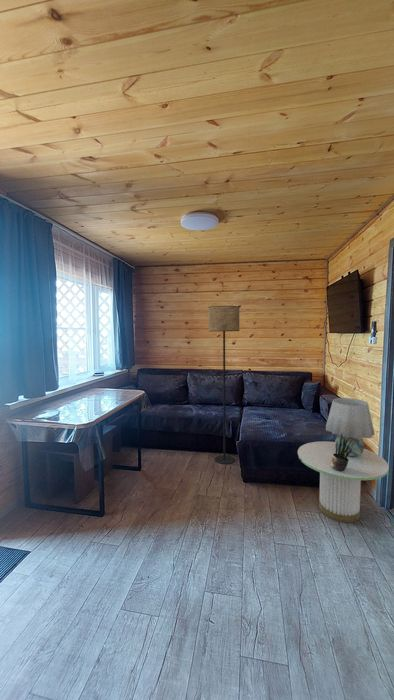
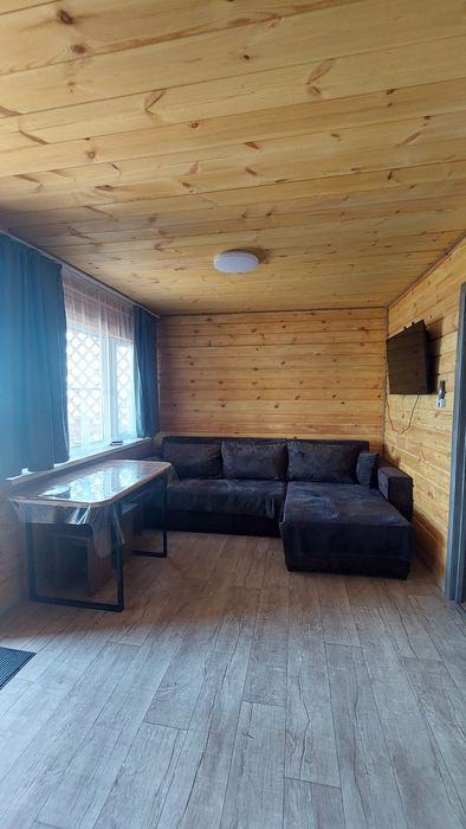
- floor lamp (224, 384)
- side table (339, 484)
- table lamp (349, 427)
- potted plant (342, 451)
